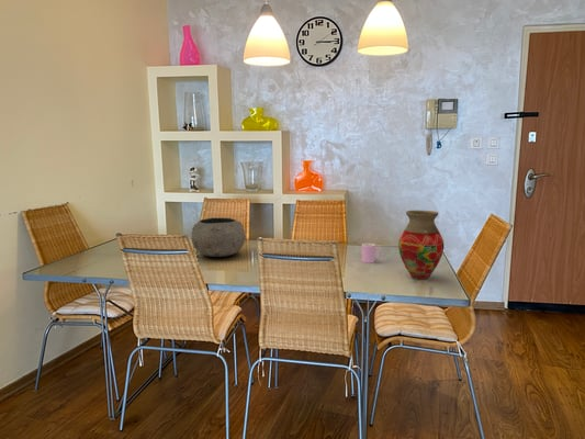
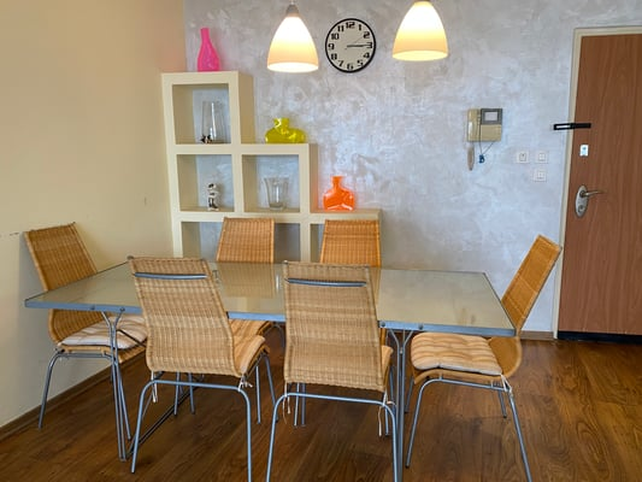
- vase (420, 245)
- bowl (217, 237)
- cup (371, 252)
